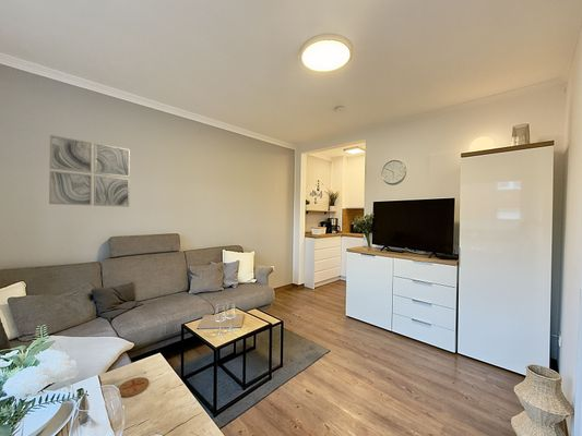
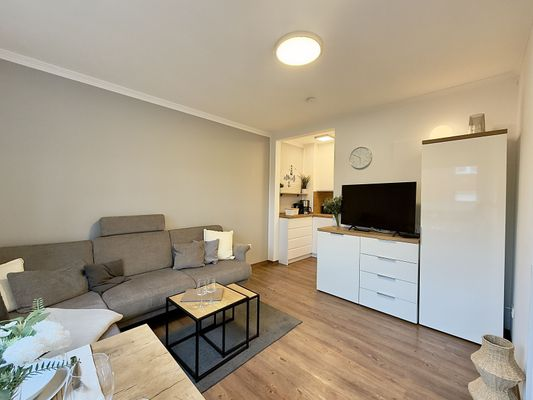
- wall art (91, 174)
- coaster (133, 386)
